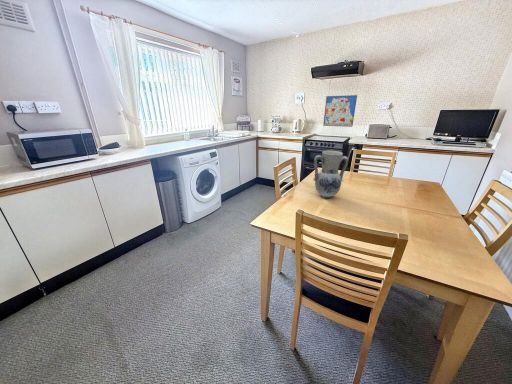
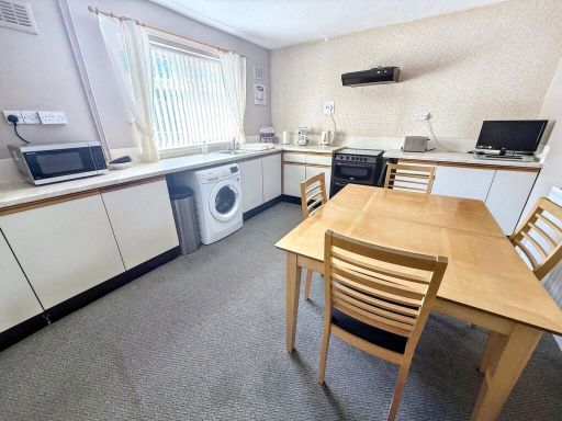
- wall art (339, 111)
- vase (329, 174)
